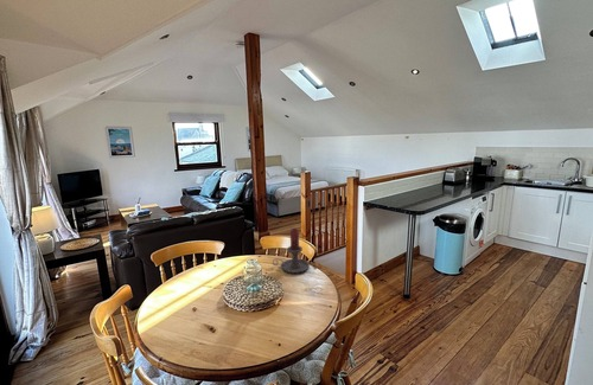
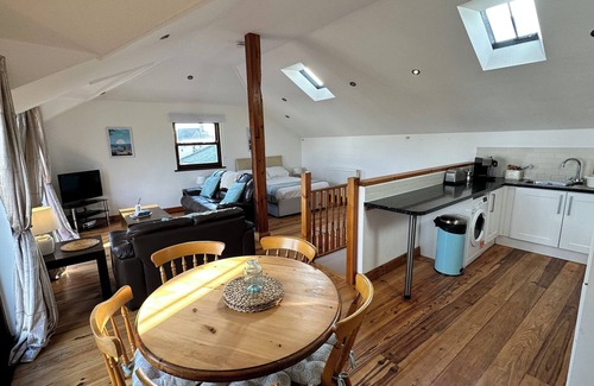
- candle holder (291, 248)
